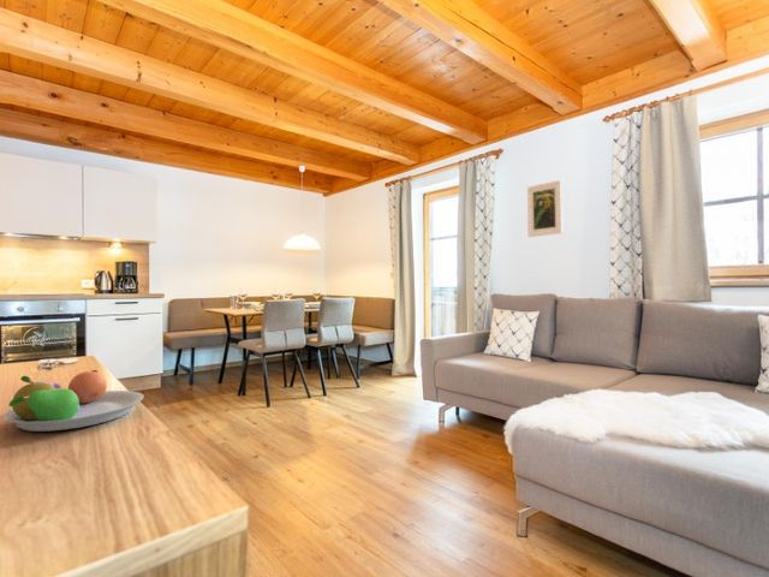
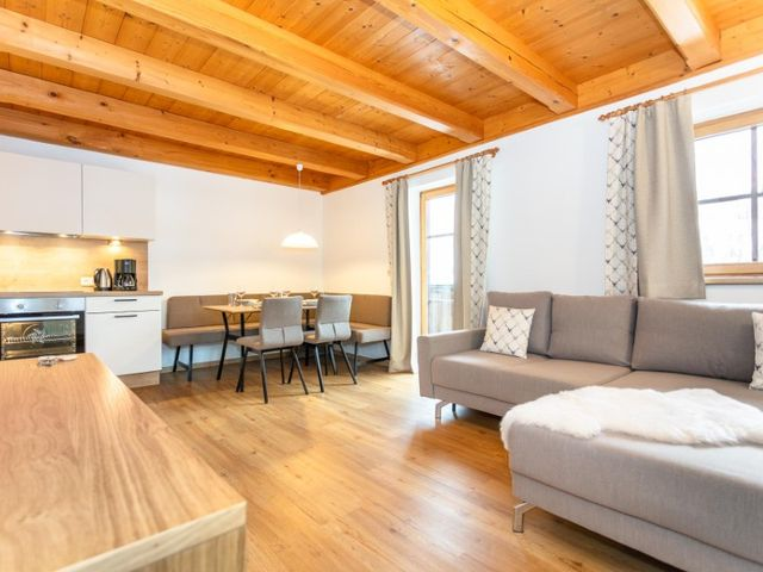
- fruit bowl (73, 394)
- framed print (544, 209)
